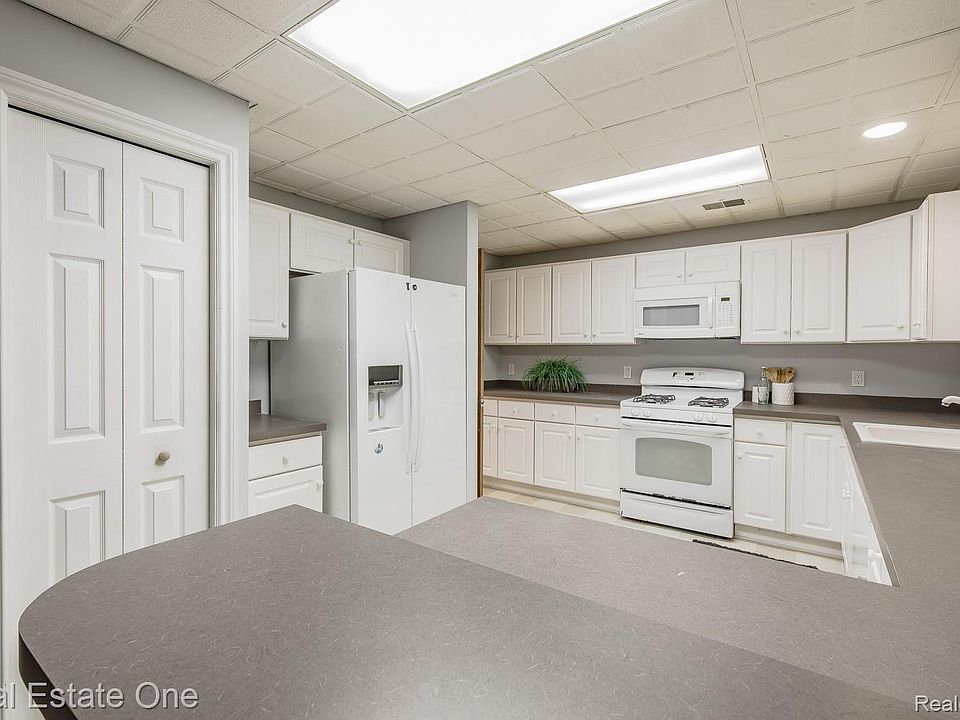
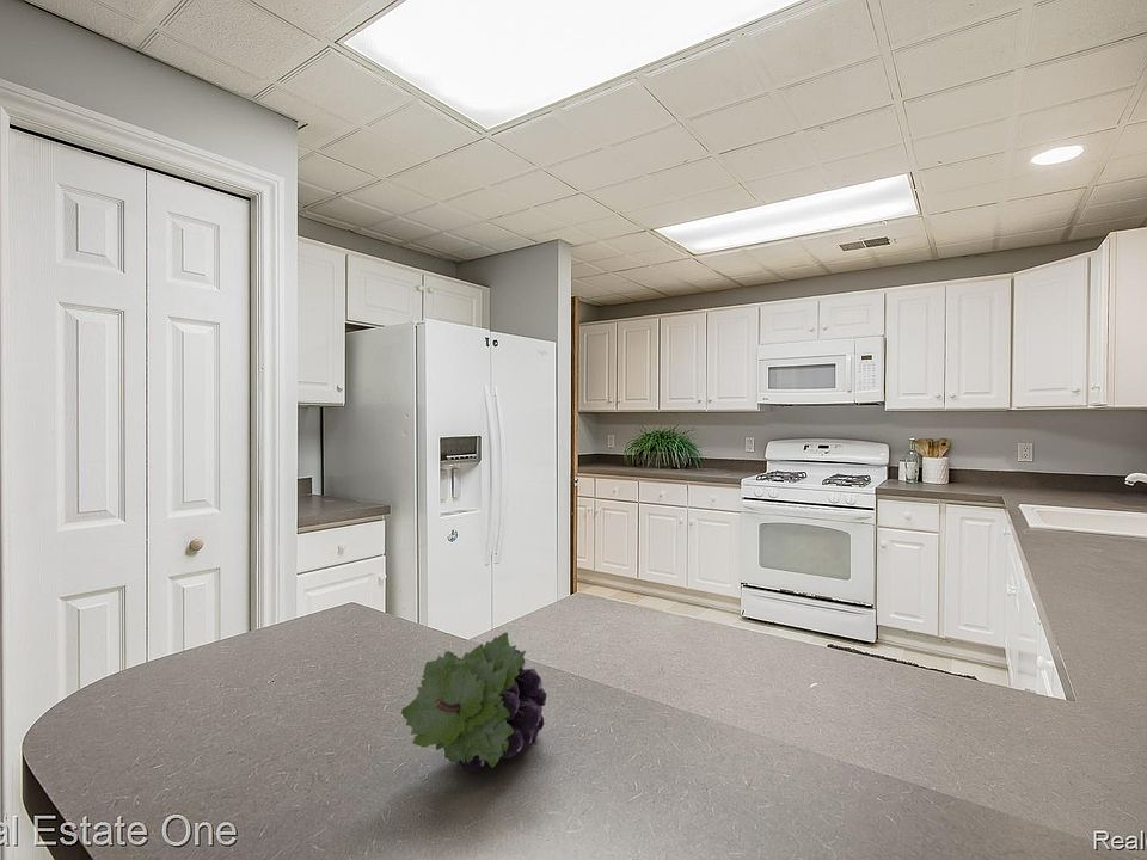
+ fruit (482, 696)
